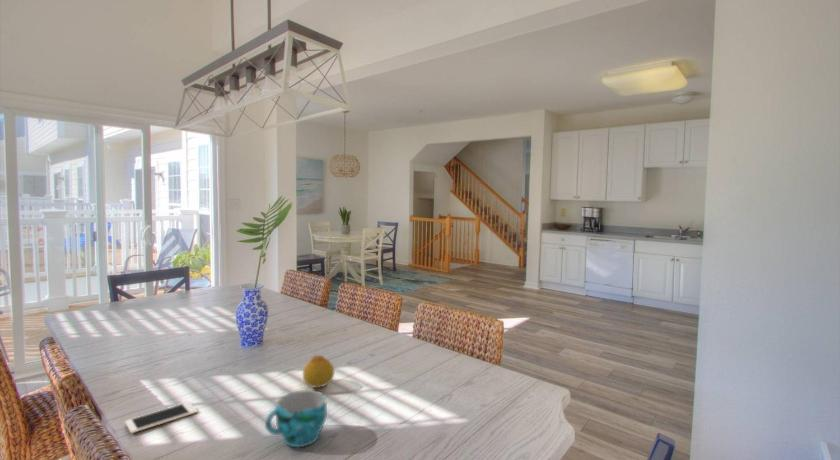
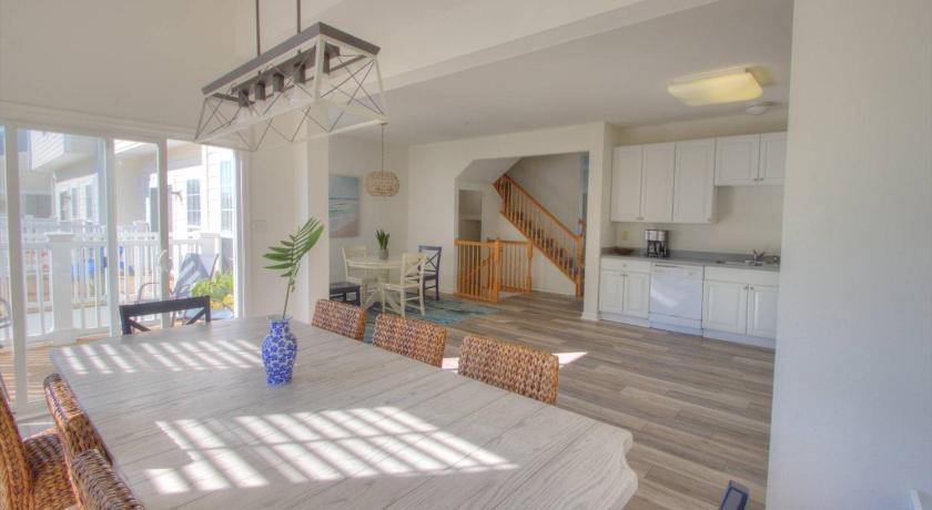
- cup (299, 420)
- cell phone (162, 416)
- fruit (318, 370)
